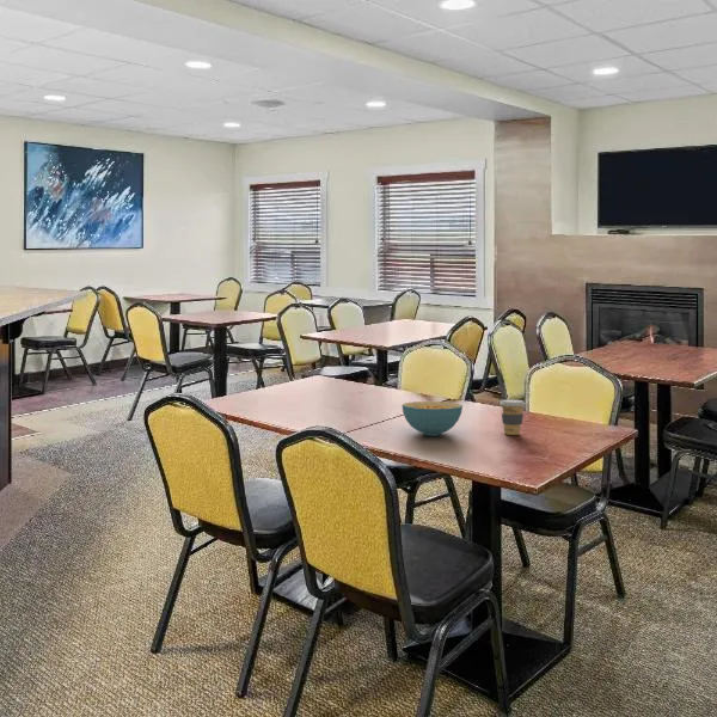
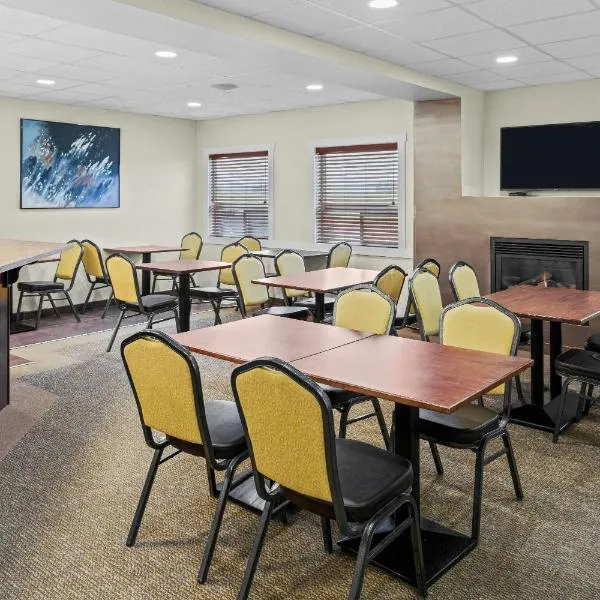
- cereal bowl (431, 419)
- coffee cup (511, 417)
